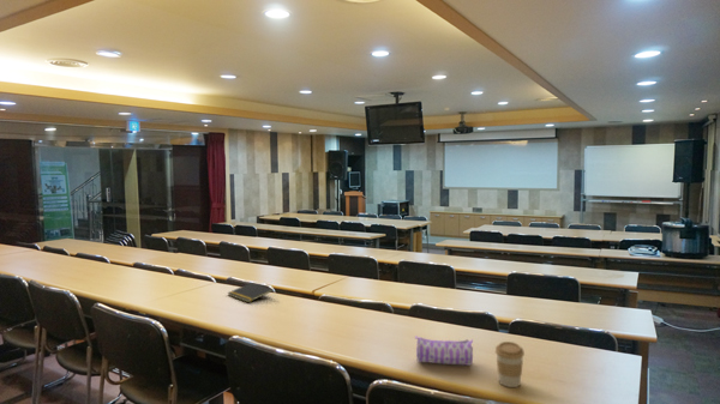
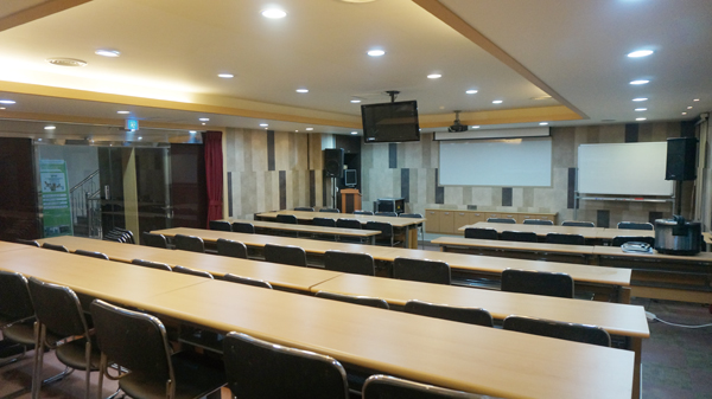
- coffee cup (509, 363)
- pencil case (444, 350)
- notepad (250, 291)
